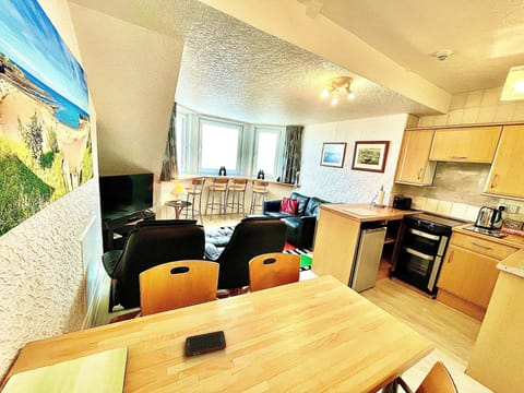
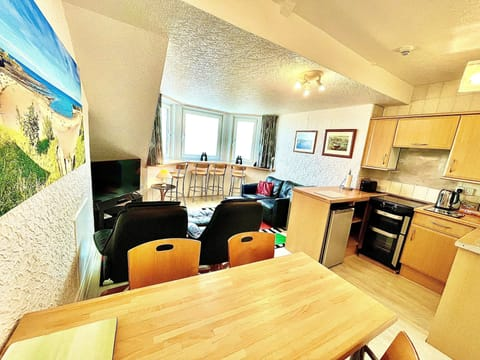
- cell phone (205, 342)
